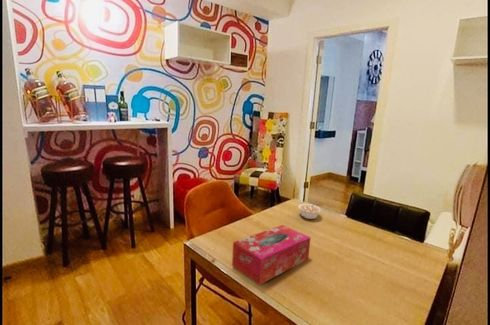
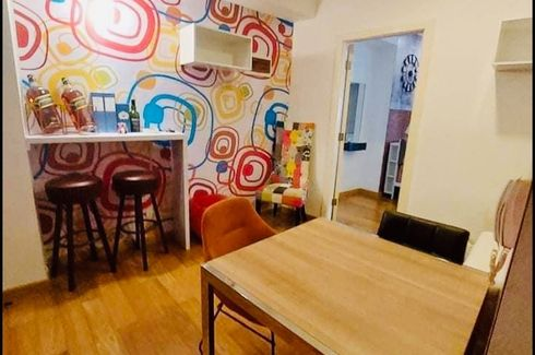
- tissue box (272, 251)
- legume (309, 210)
